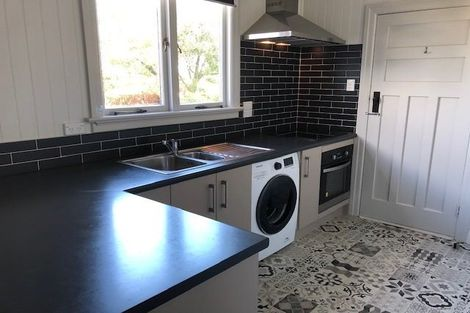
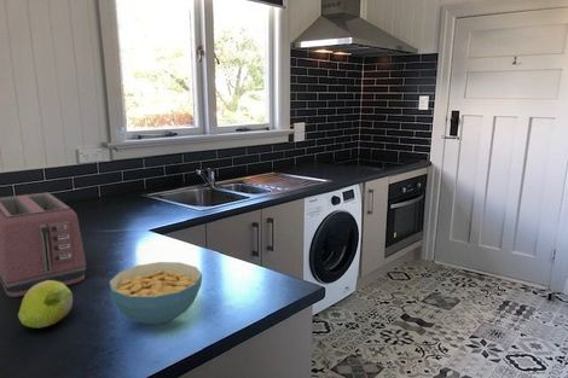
+ toaster (34, 238)
+ cereal bowl (157, 297)
+ fruit (46, 303)
